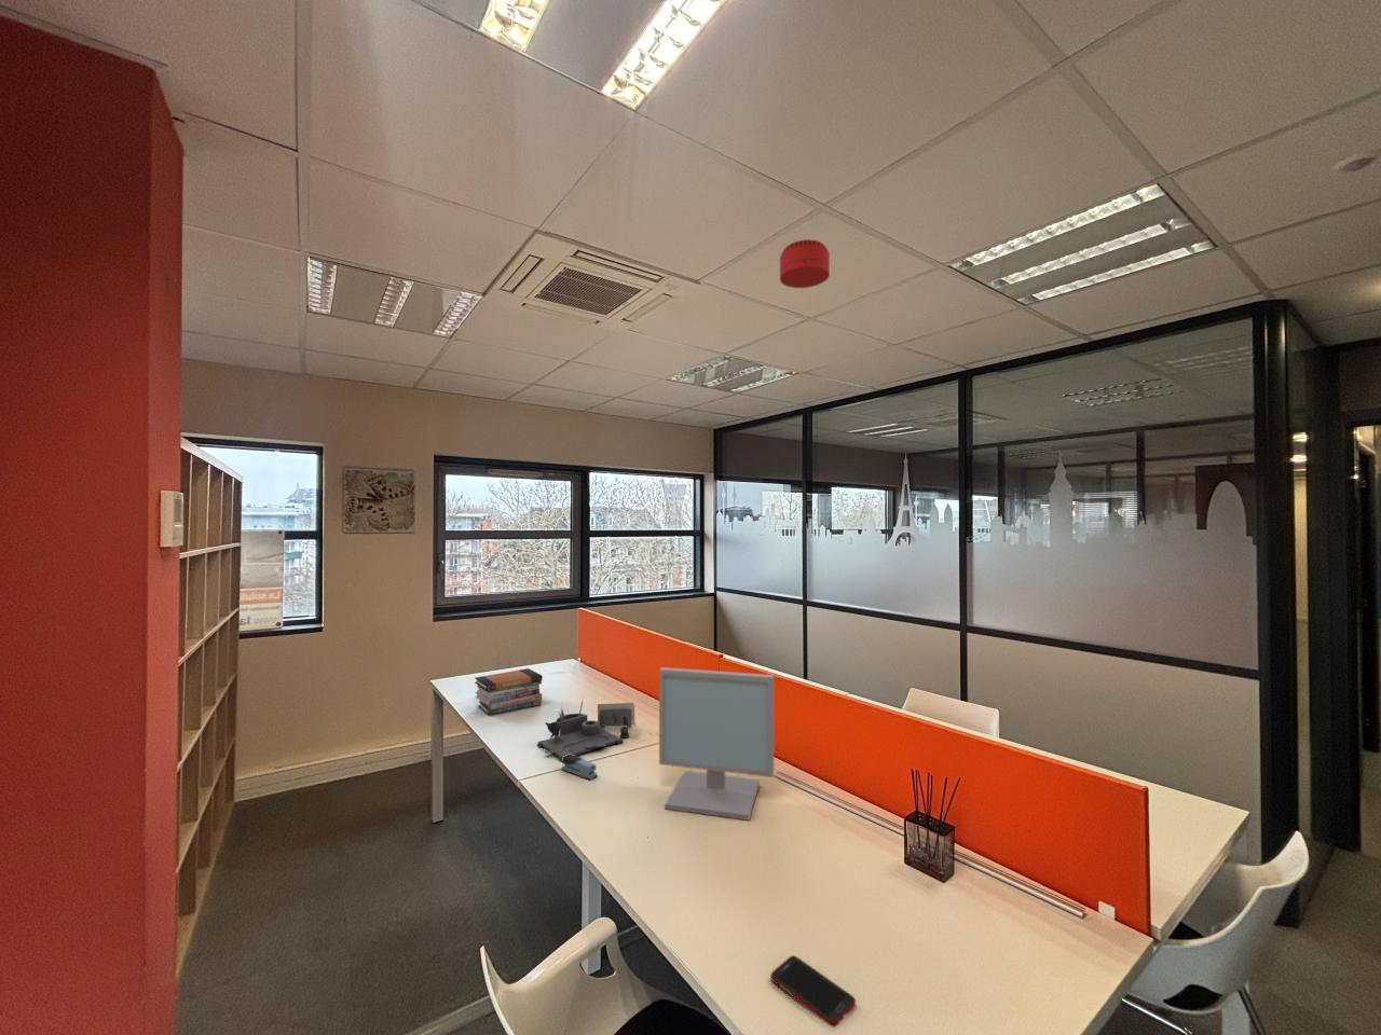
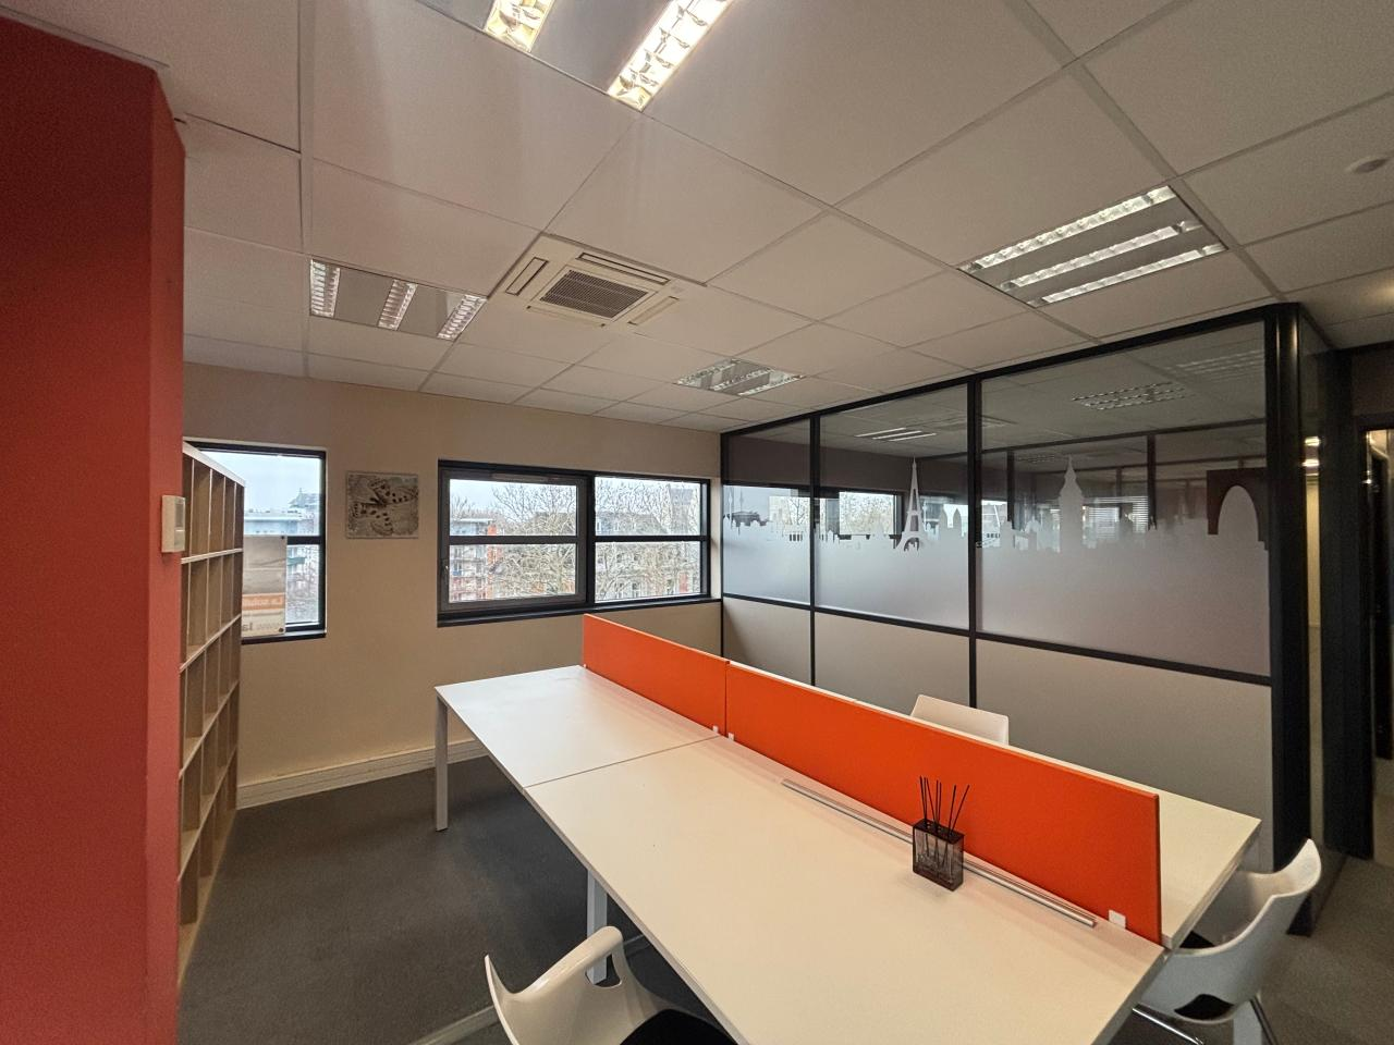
- book stack (508, 690)
- desk organizer (589, 722)
- cell phone (811, 988)
- computer monitor (714, 734)
- stapler (578, 764)
- smoke detector (804, 263)
